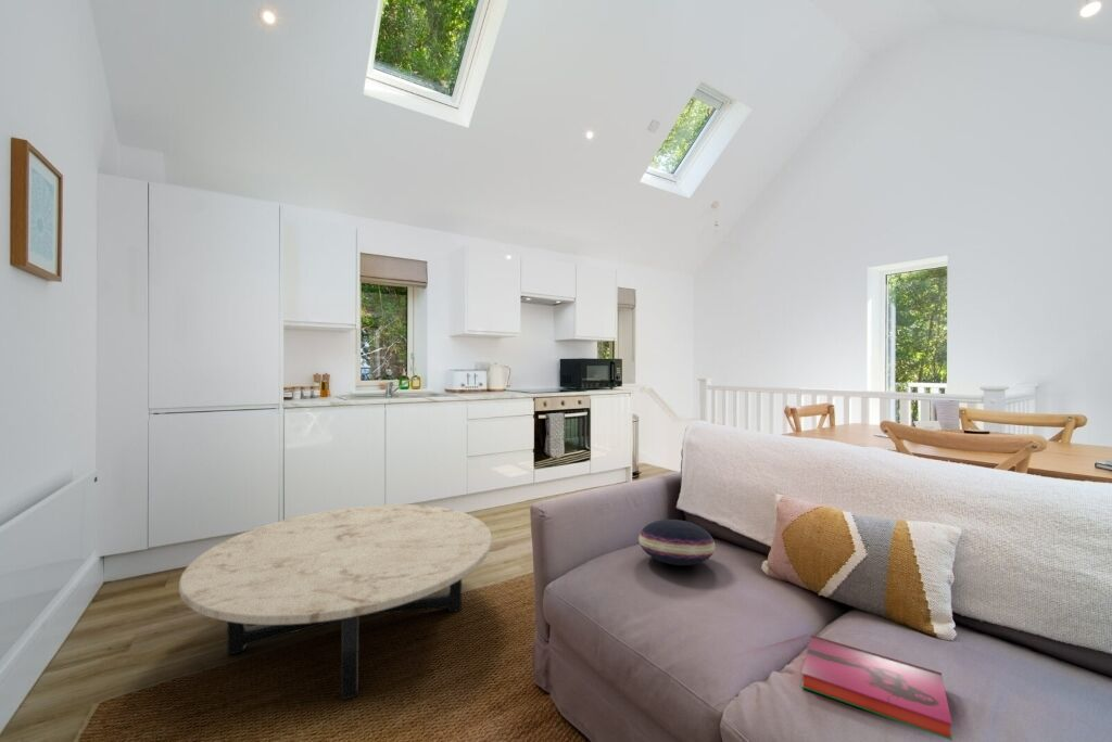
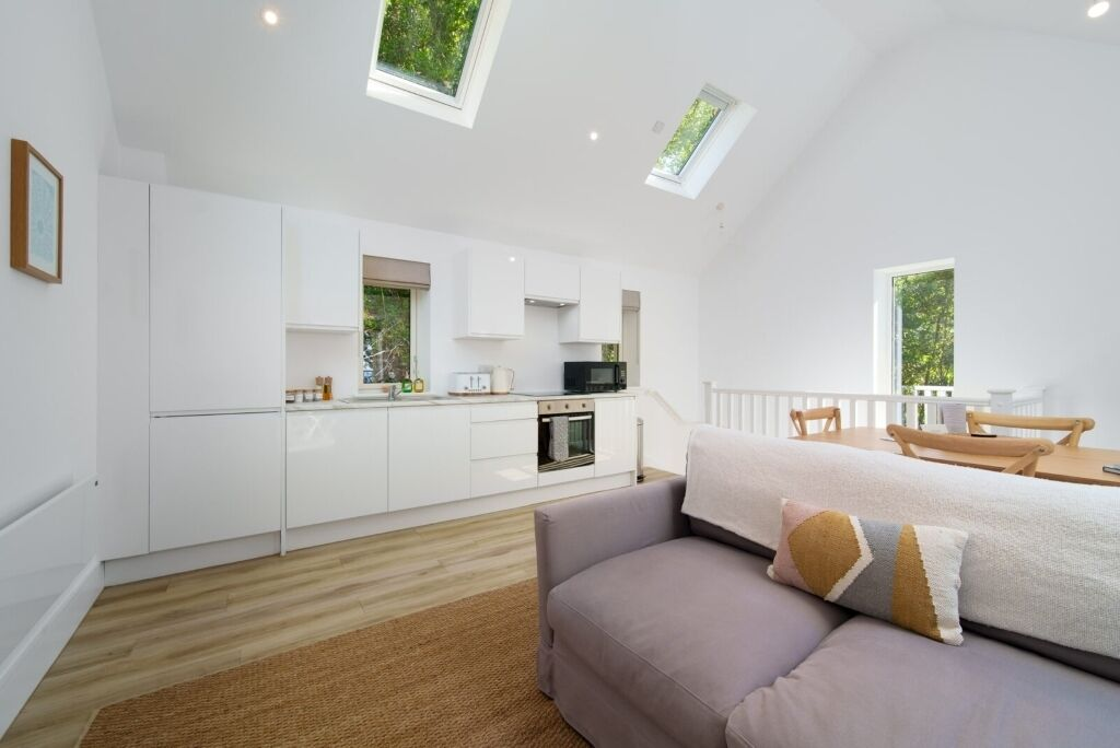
- coffee table (354, 586)
- hardback book (871, 679)
- cushion (675, 541)
